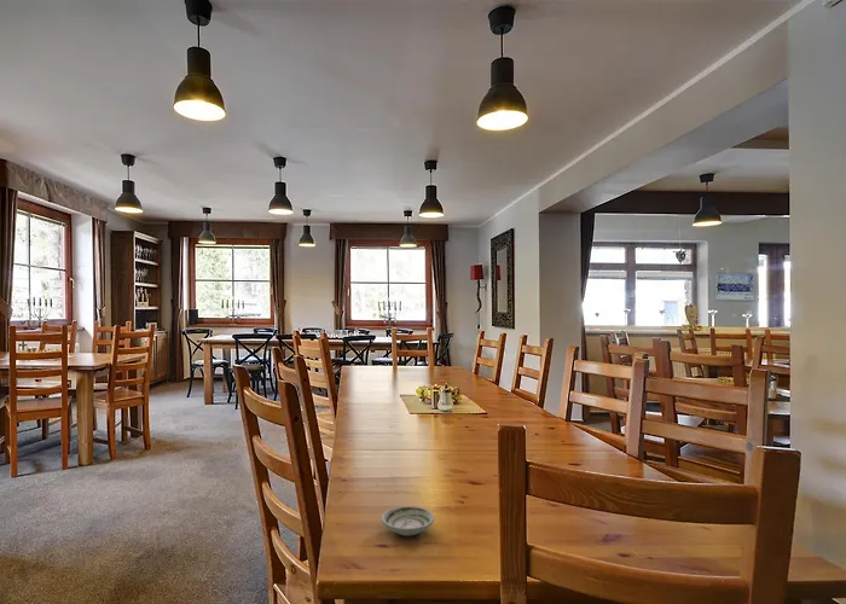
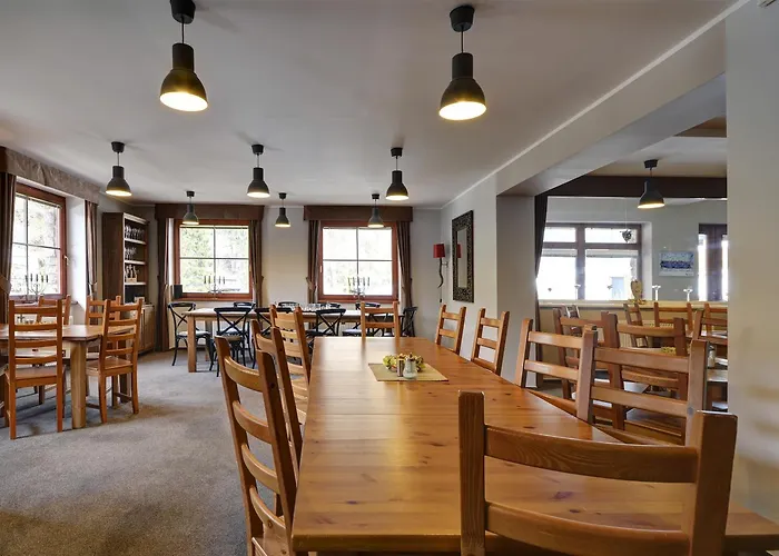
- saucer (407, 522)
